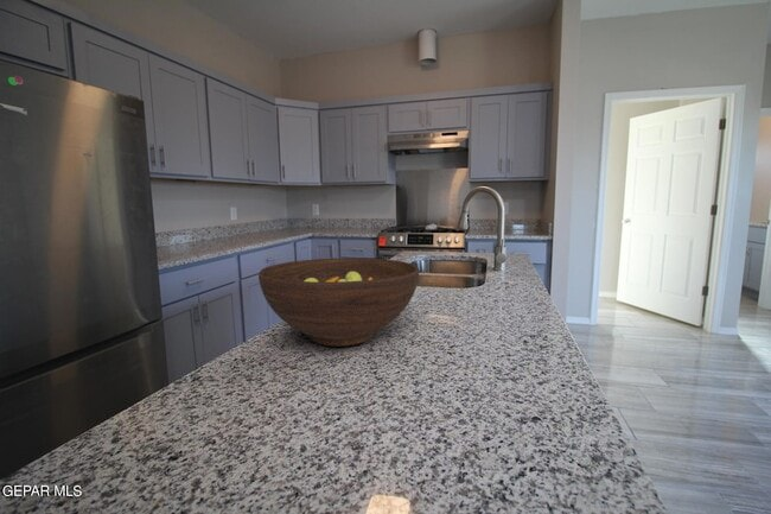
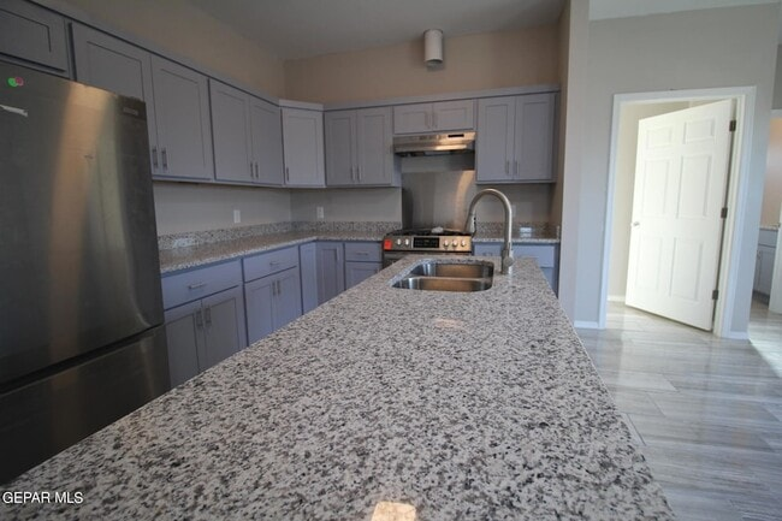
- fruit bowl (340, 303)
